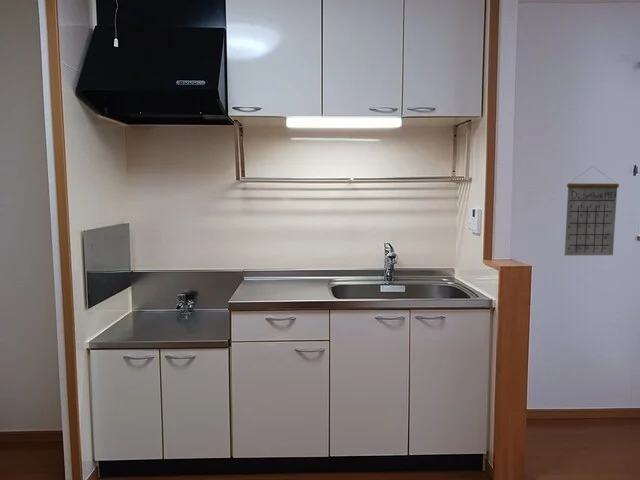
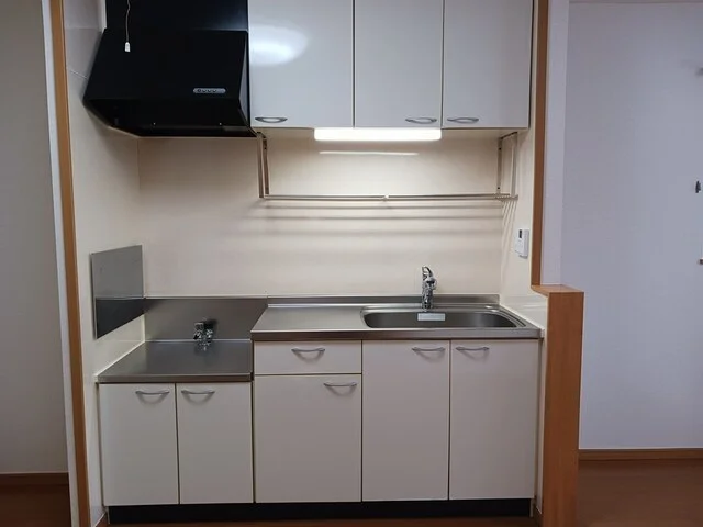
- calendar (591, 211)
